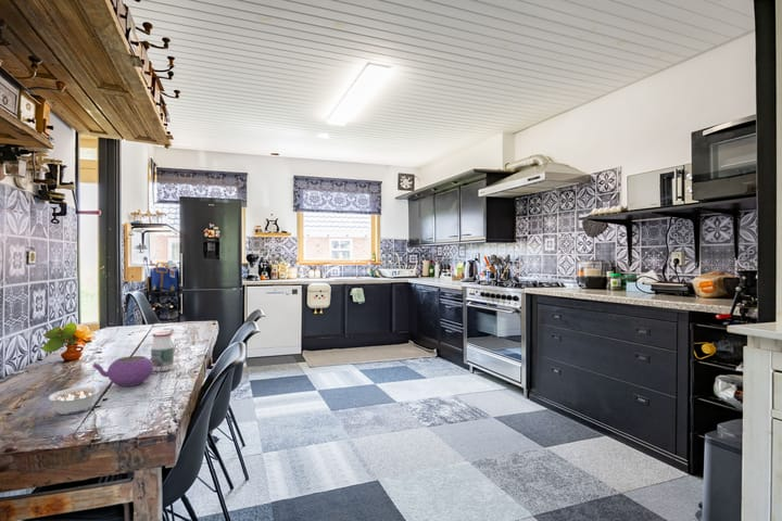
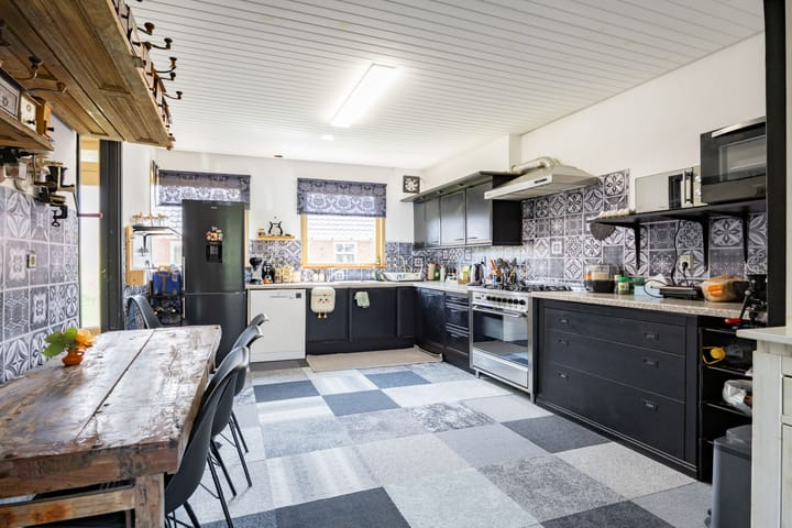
- legume (74, 399)
- teapot (128, 371)
- jar (162, 351)
